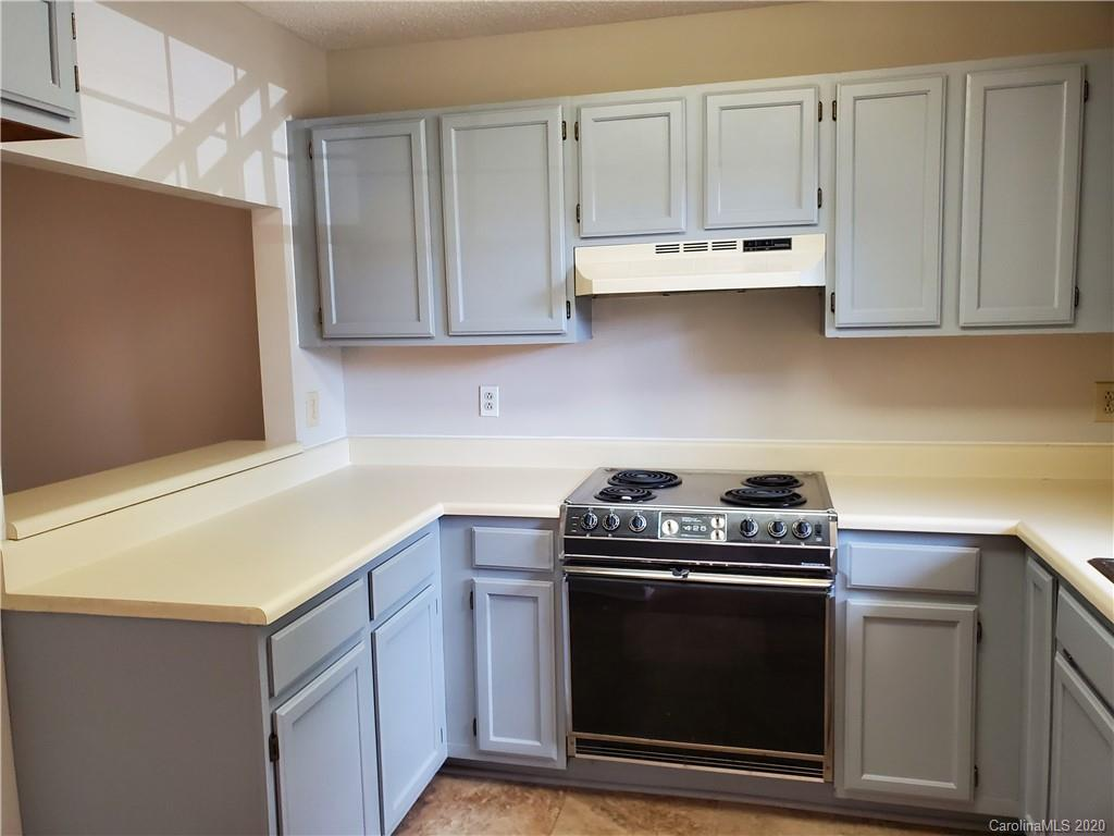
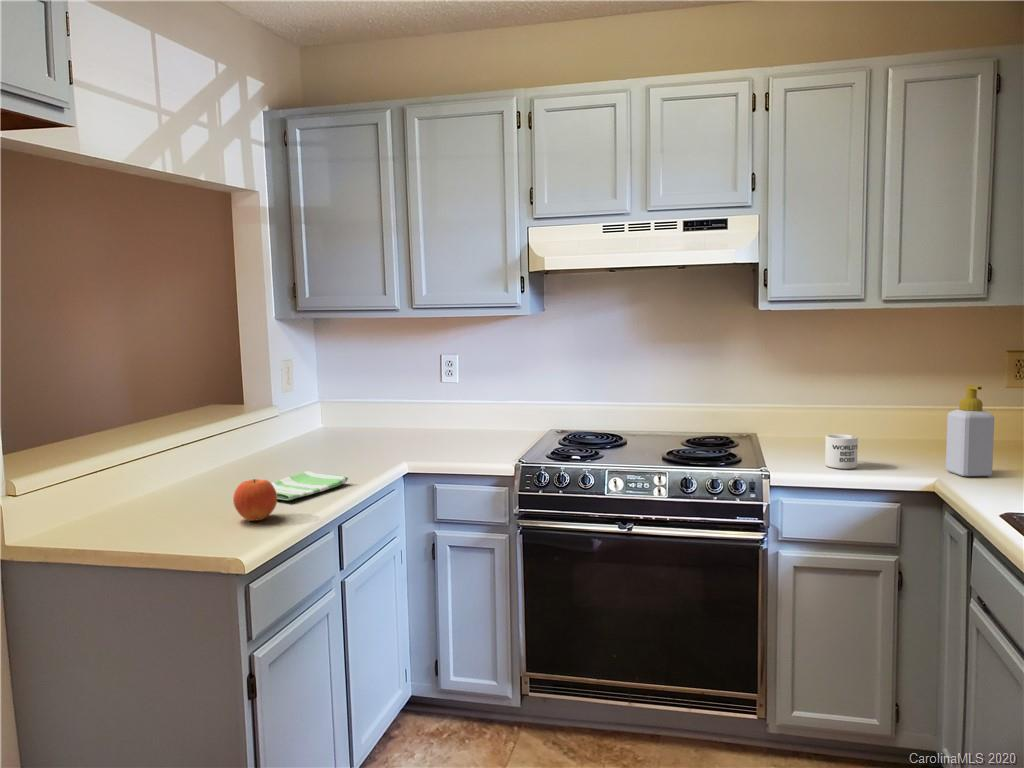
+ fruit (255, 499)
+ dish towel (299, 485)
+ soap bottle (970, 429)
+ mug (838, 450)
